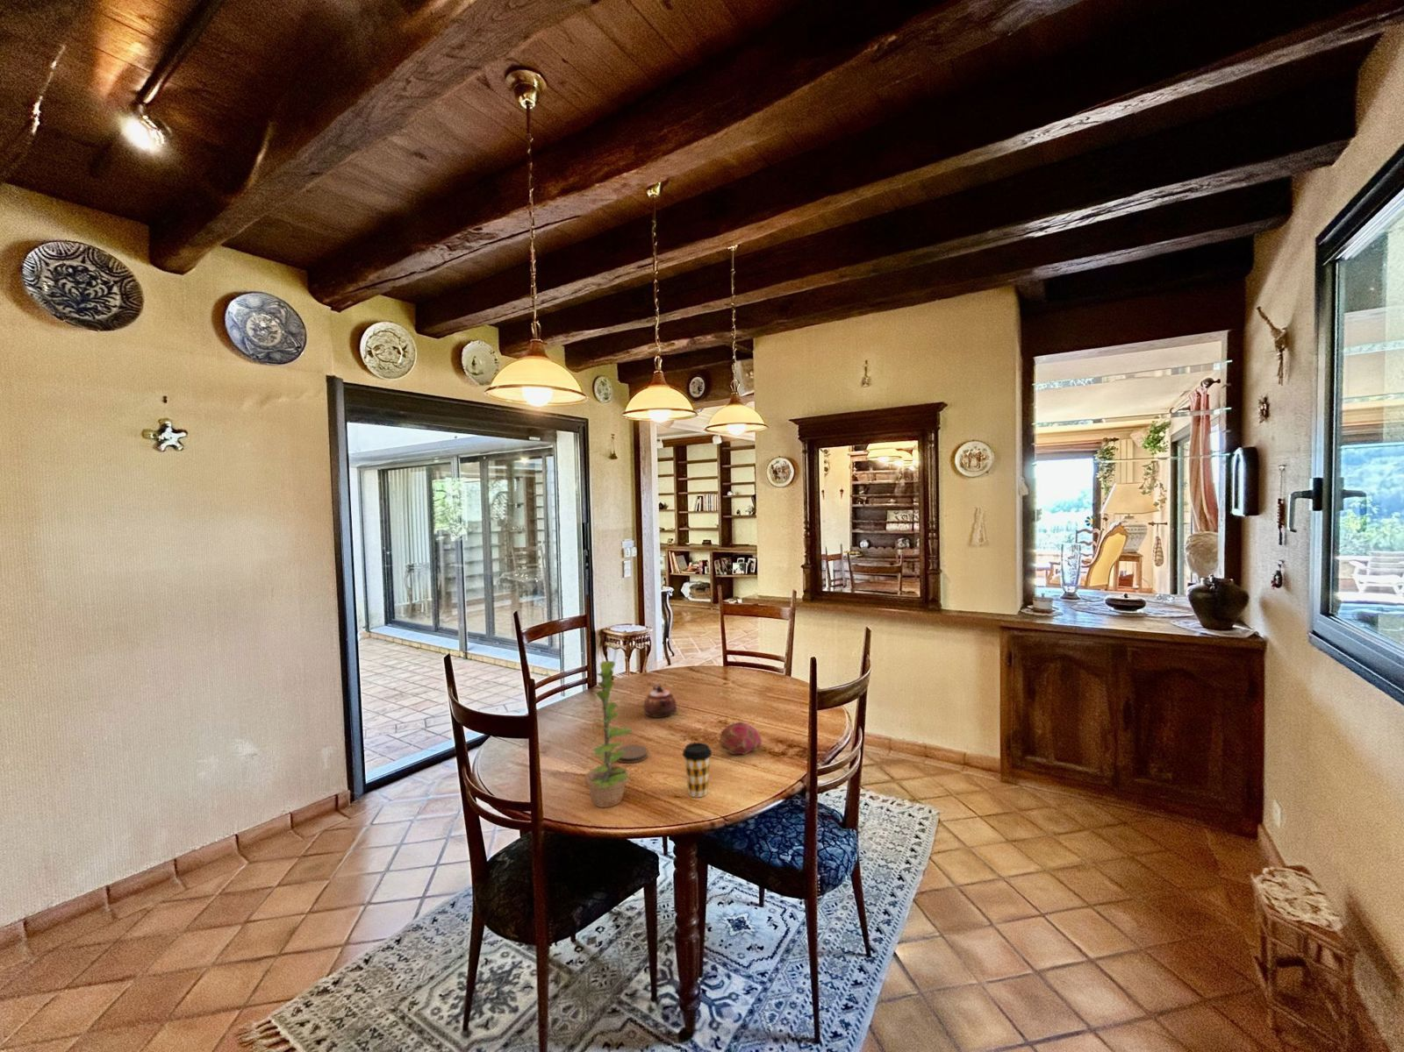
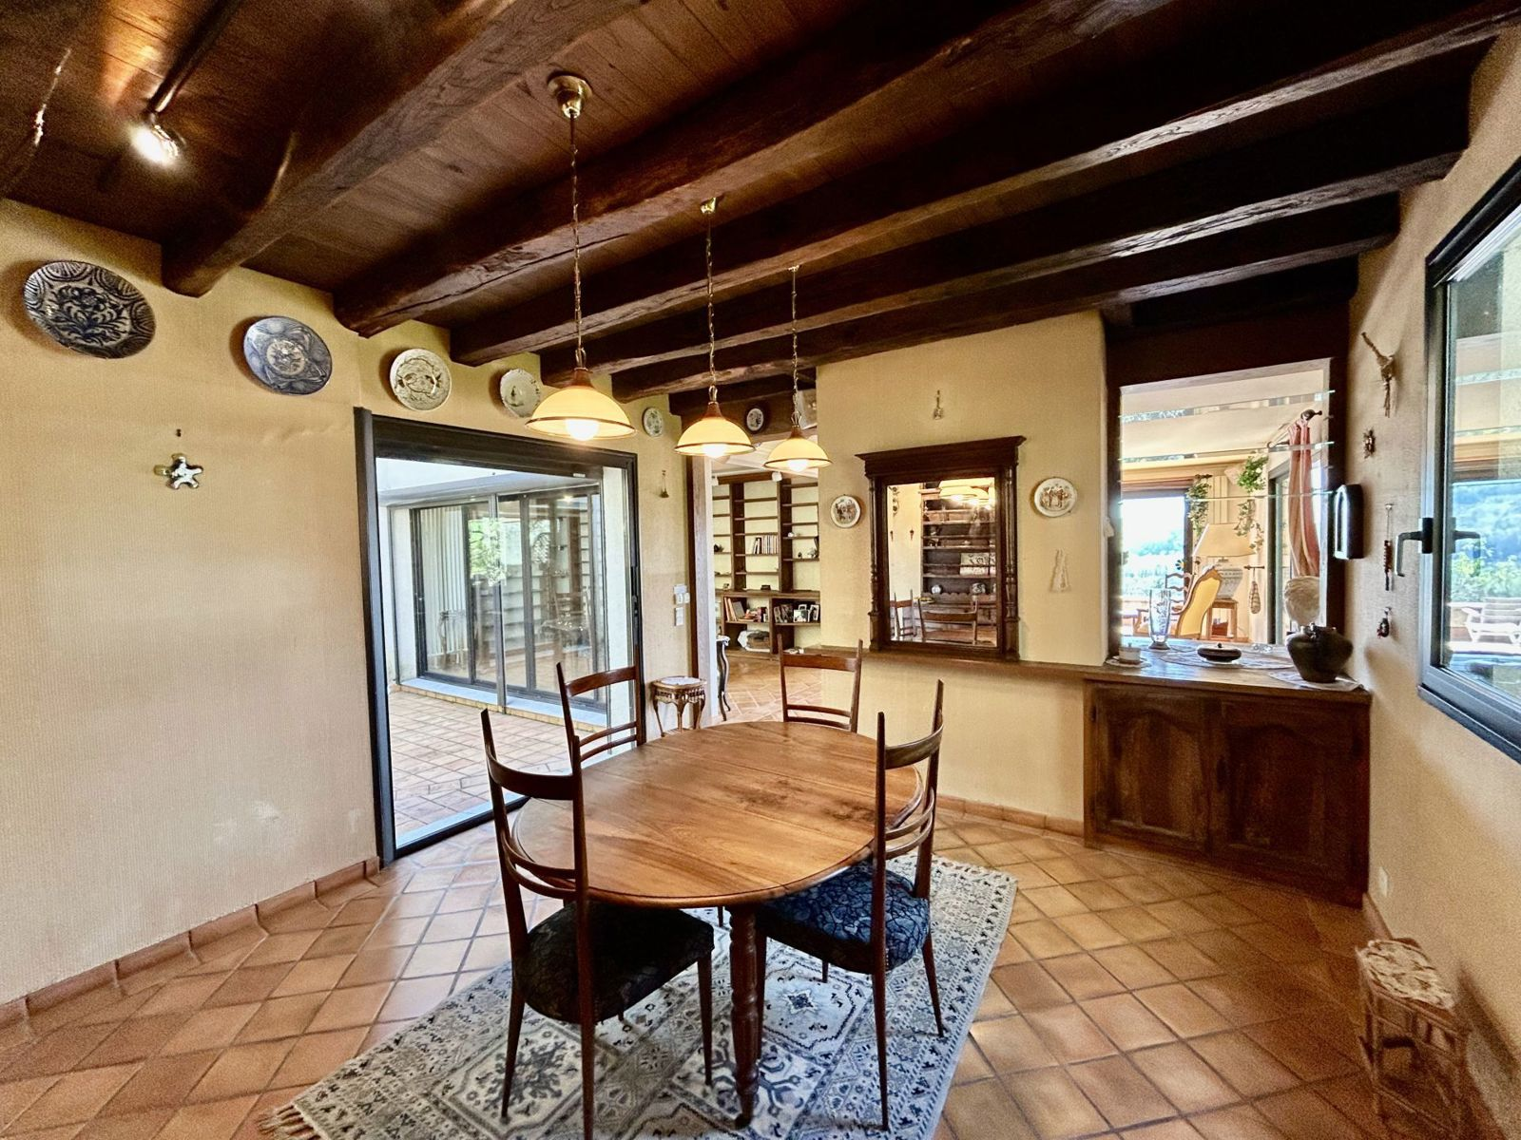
- fruit (741, 737)
- coffee cup (696, 770)
- plant (607, 730)
- coaster (631, 753)
- teapot (660, 698)
